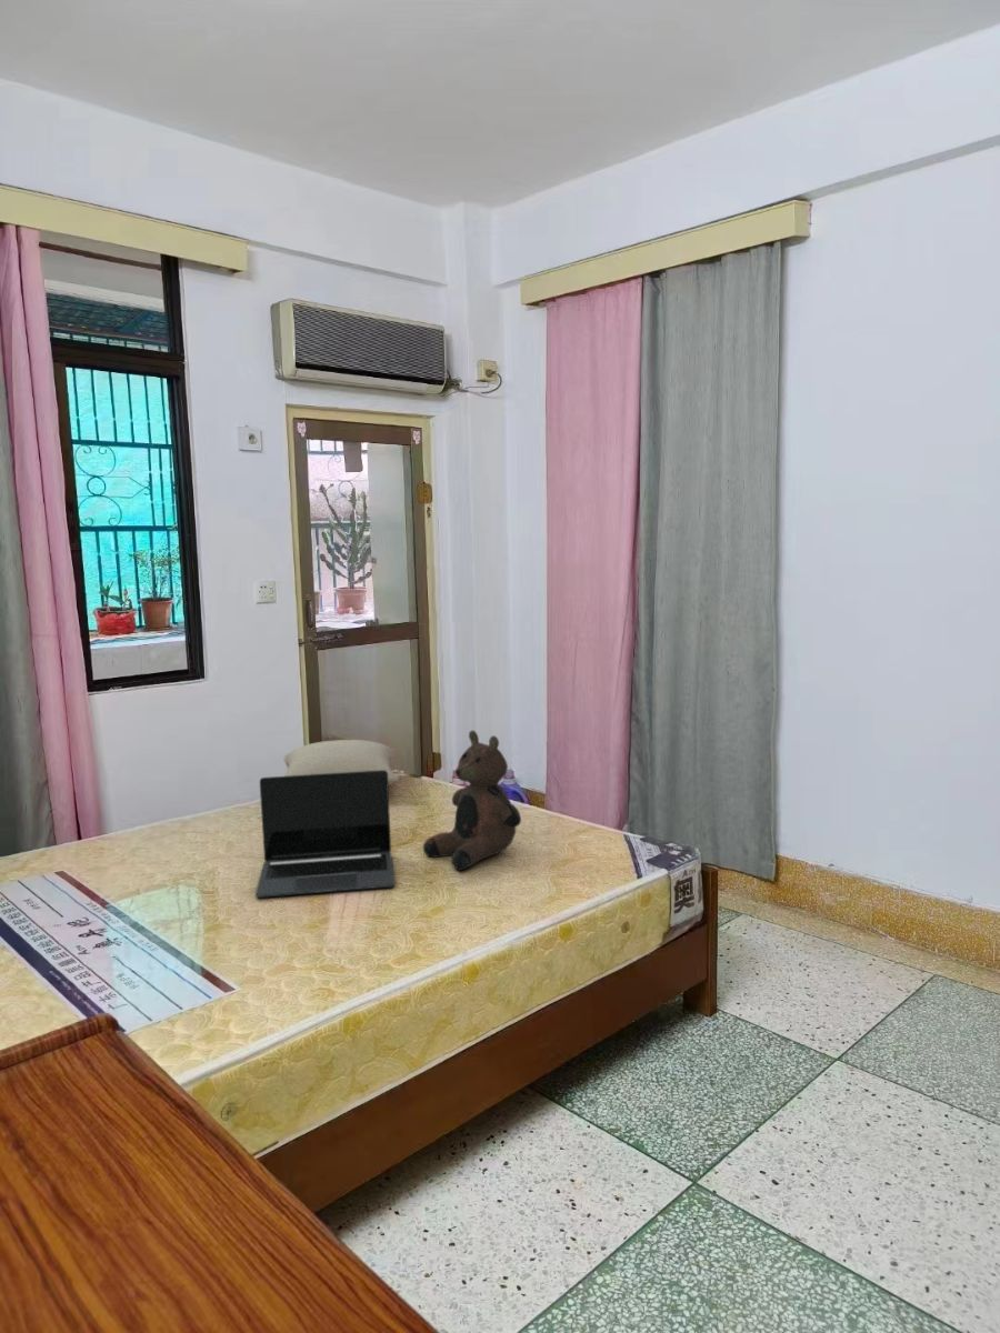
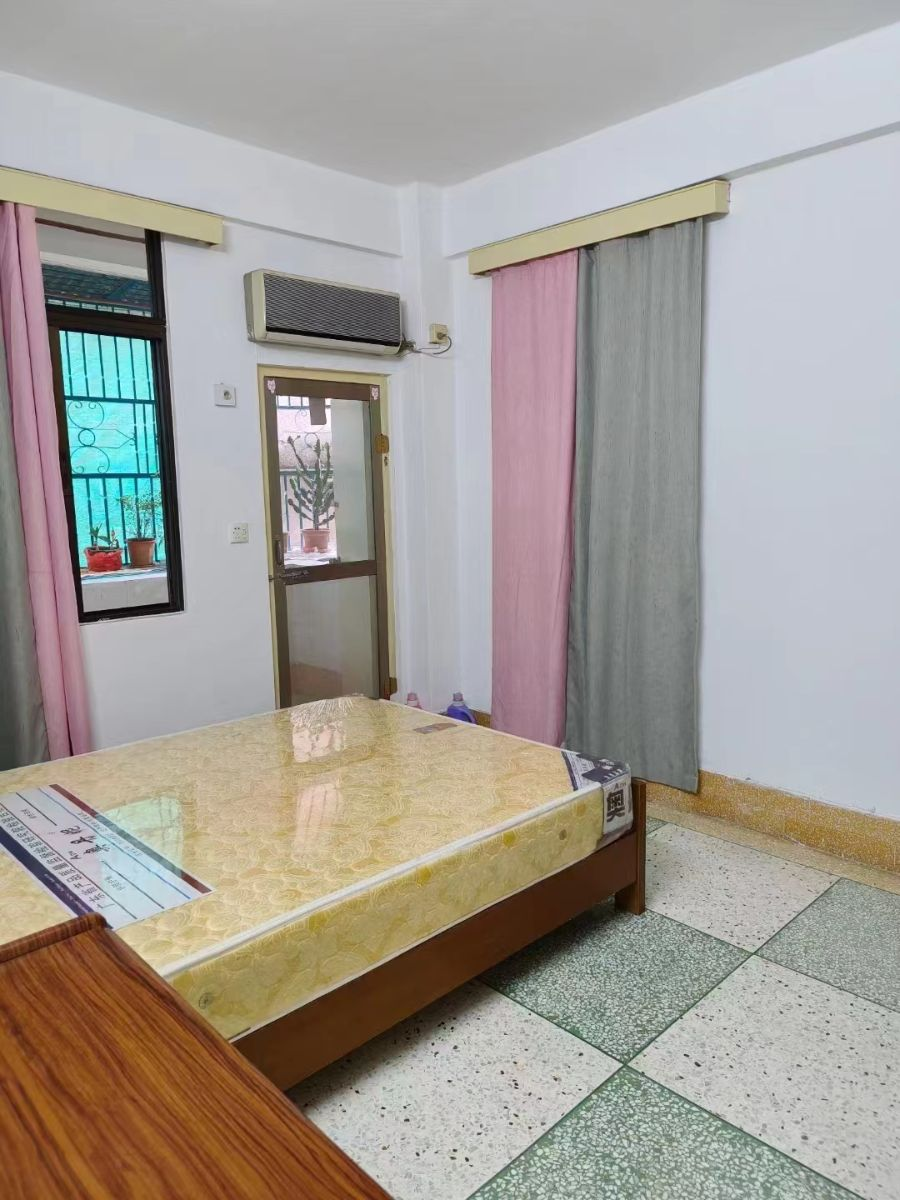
- teddy bear (470, 796)
- laptop (324, 831)
- pillow (339, 768)
